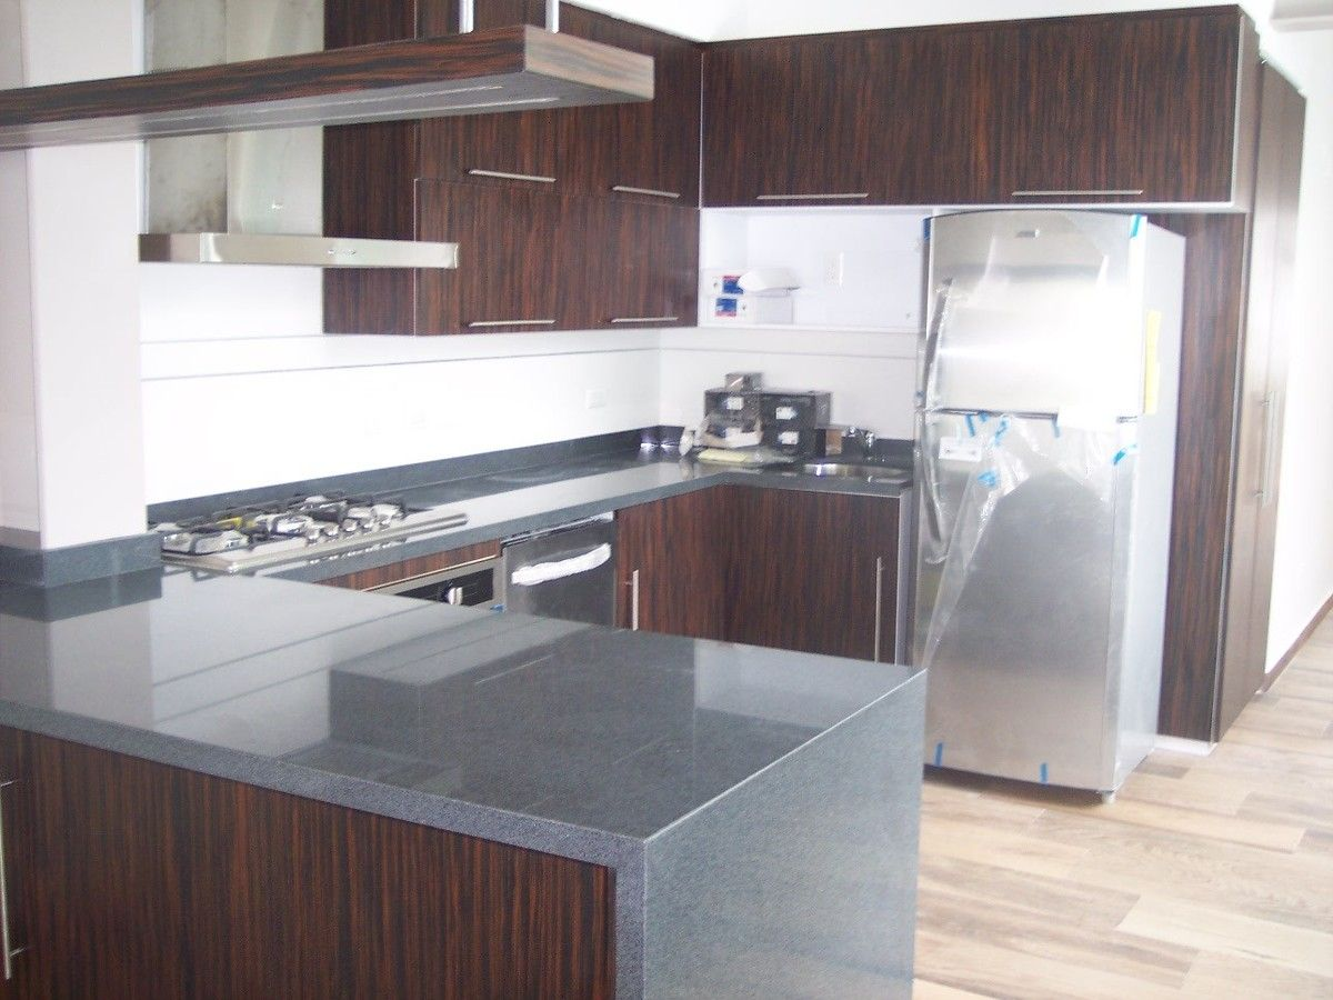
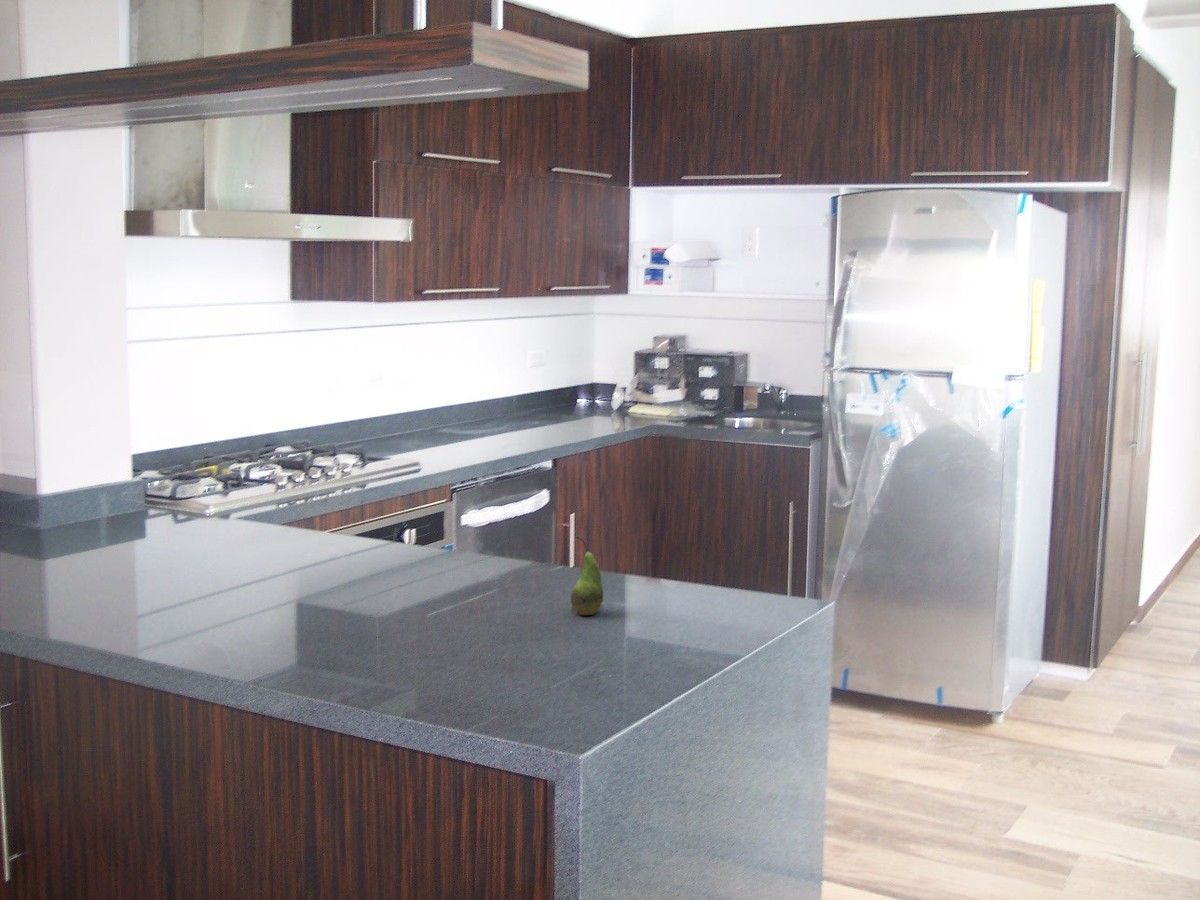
+ fruit (587, 576)
